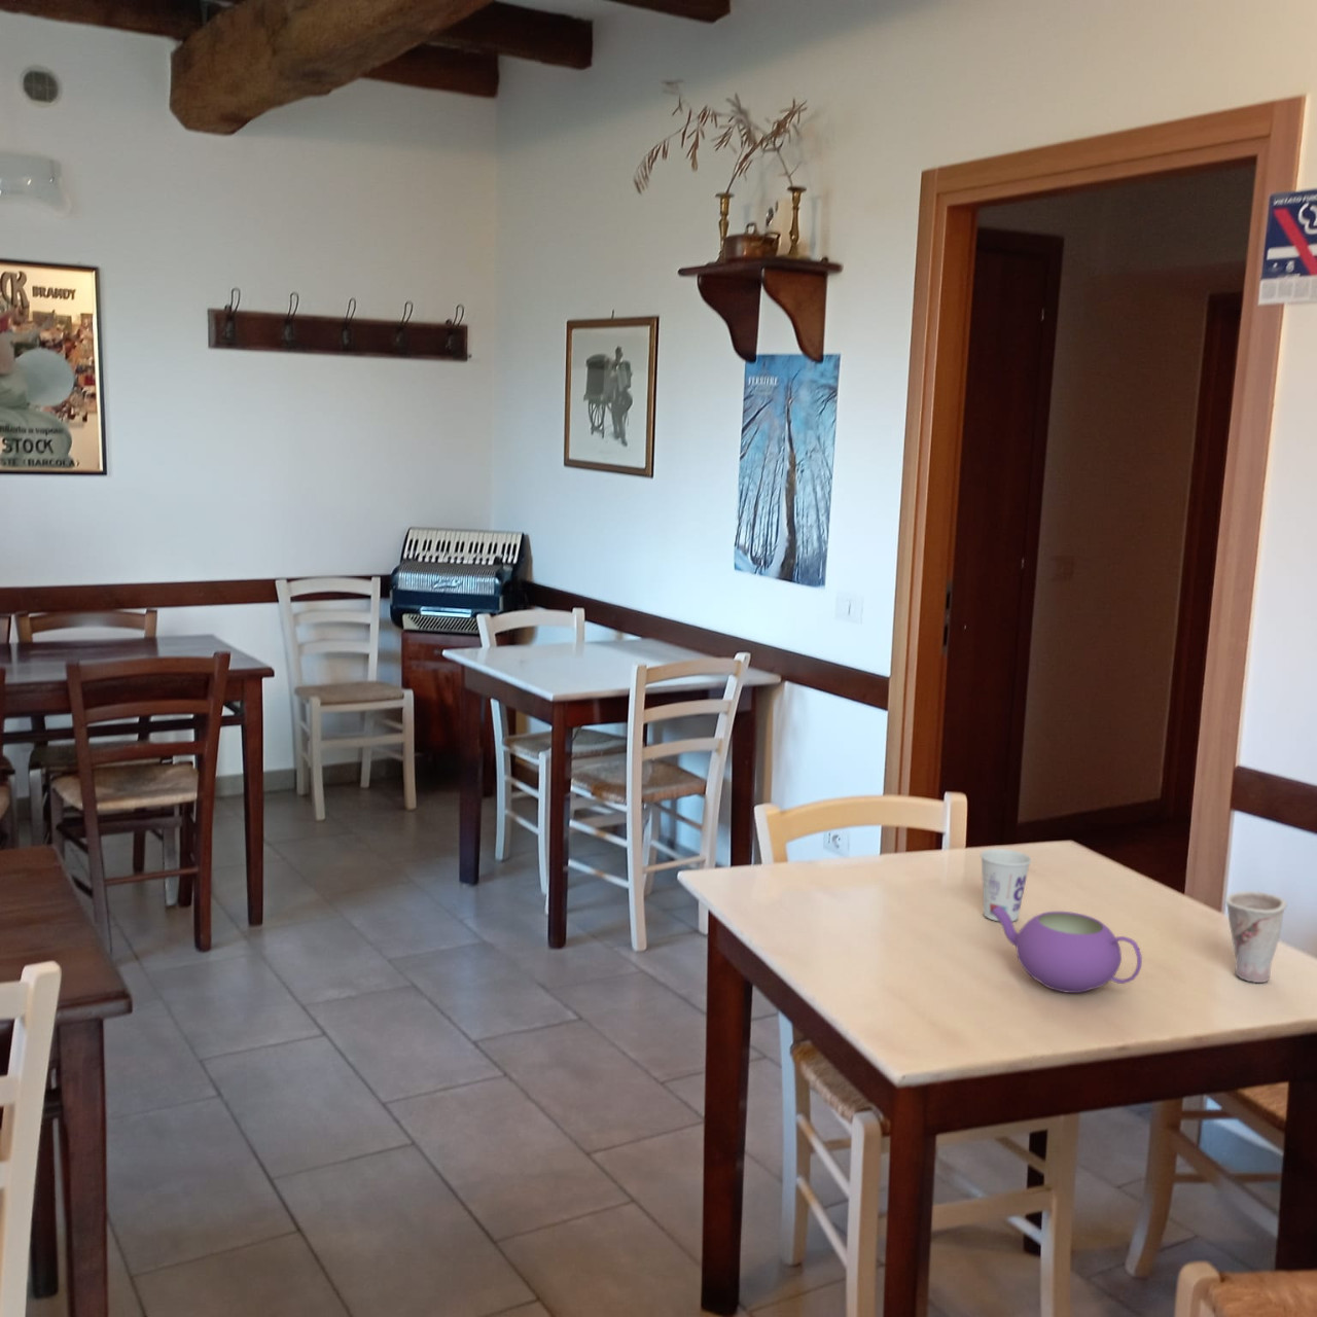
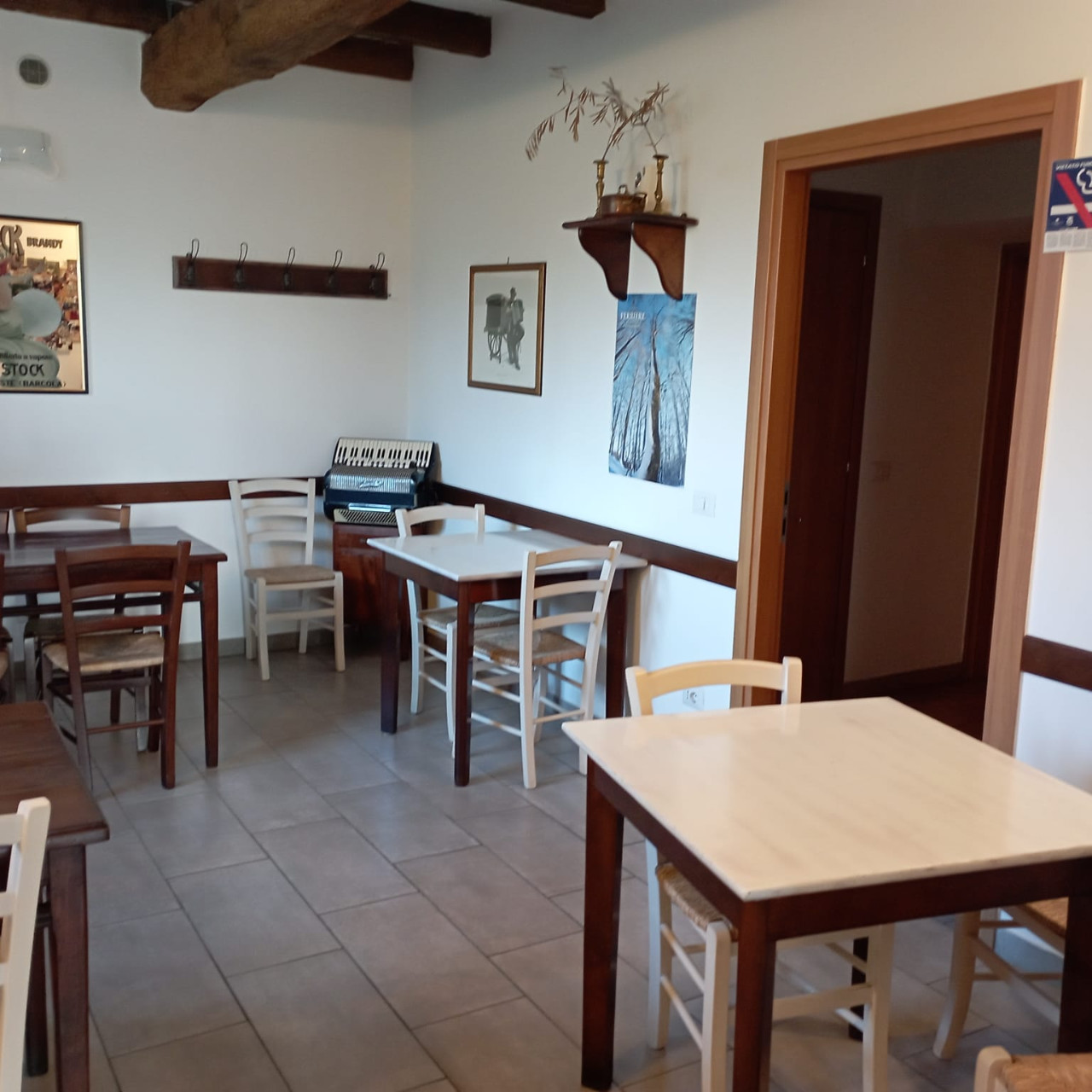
- cup (1003, 886)
- teapot (1063, 950)
- cup (1251, 937)
